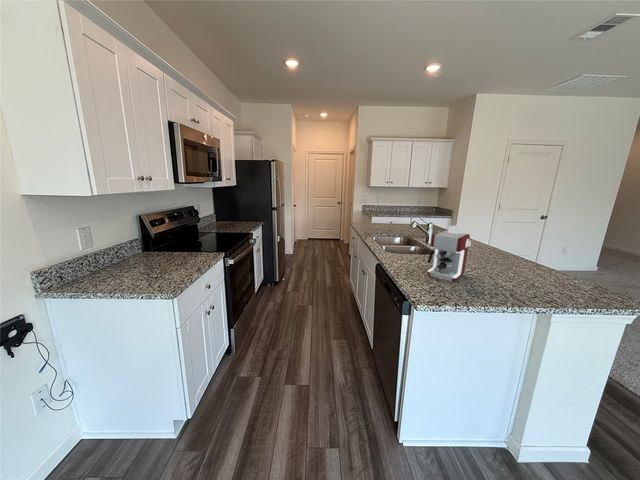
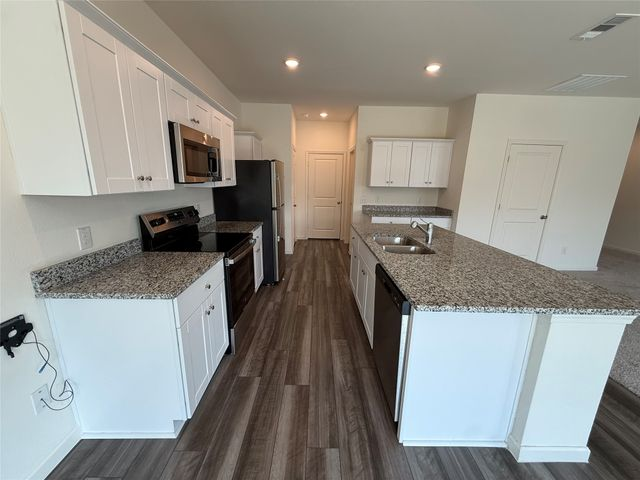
- coffee maker (446, 252)
